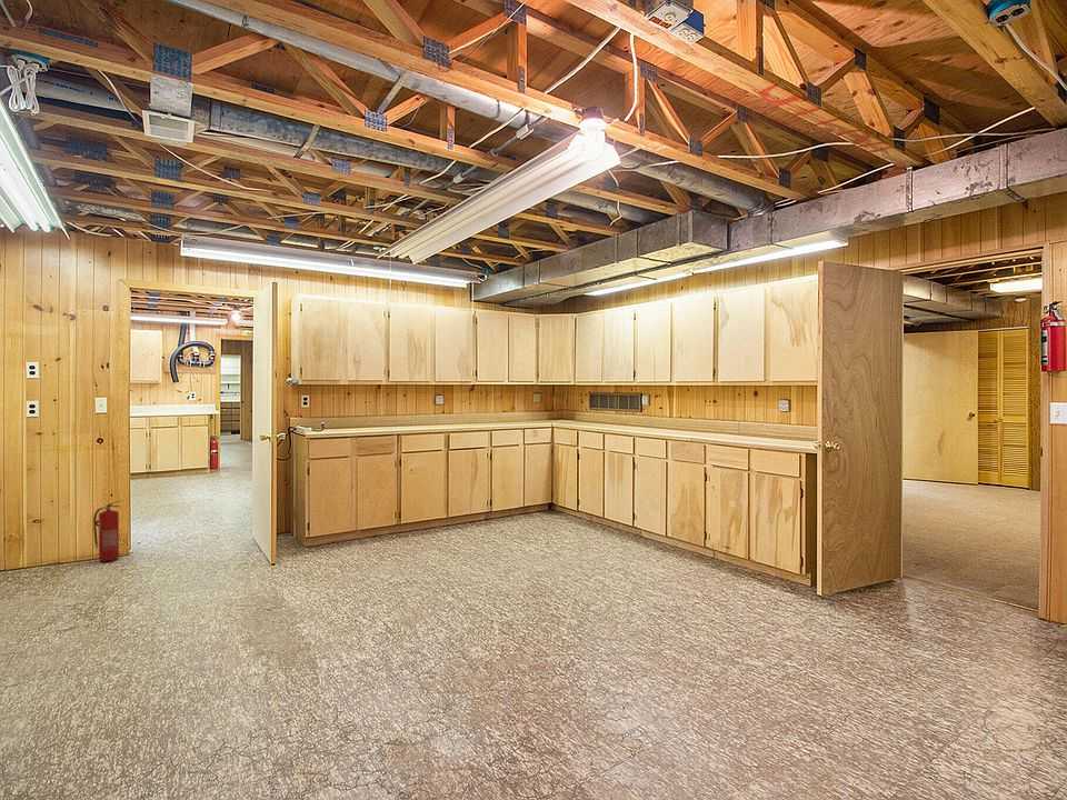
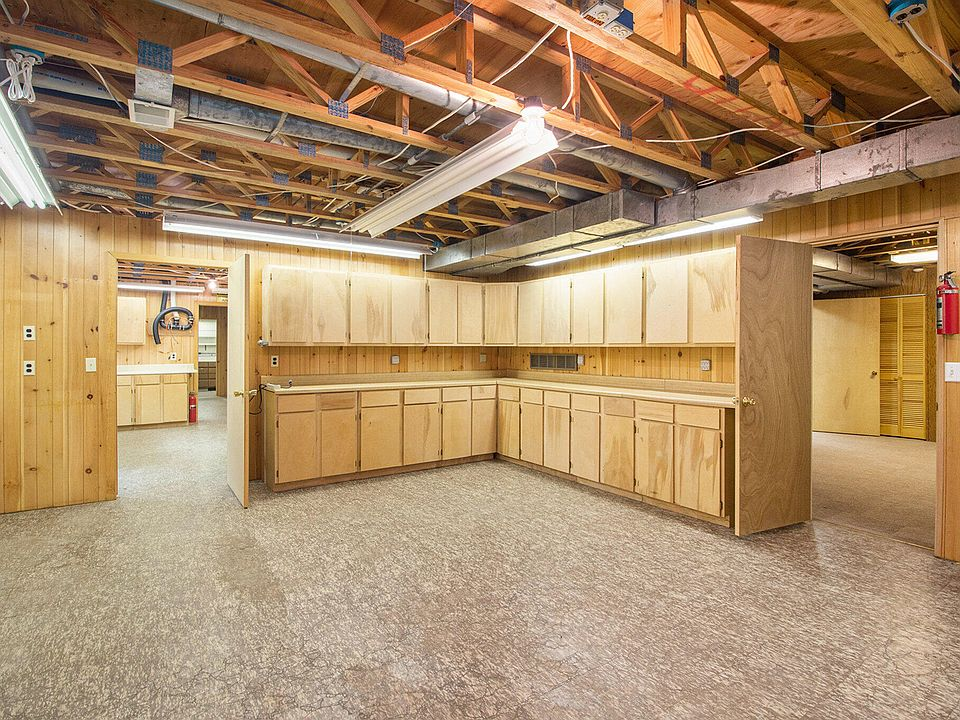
- fire extinguisher (108, 530)
